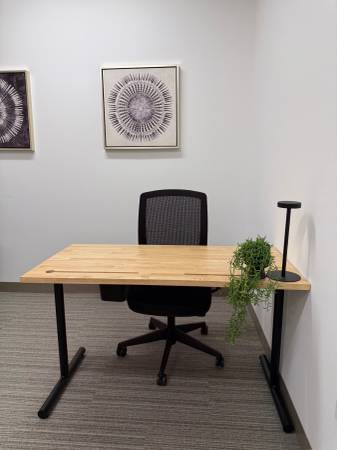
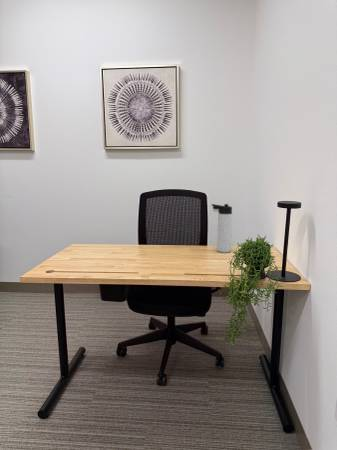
+ thermos bottle (221, 228)
